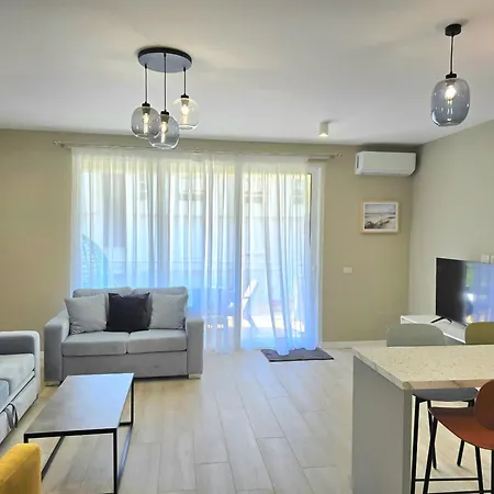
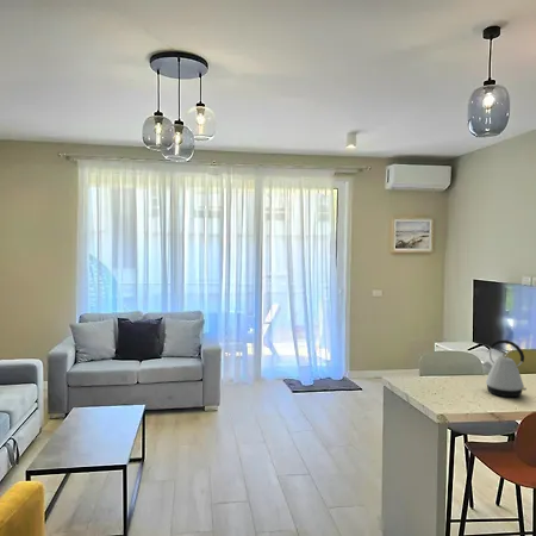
+ kettle (504, 366)
